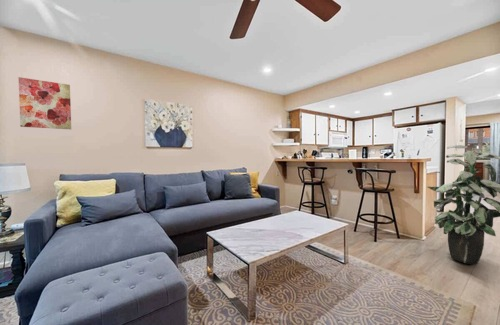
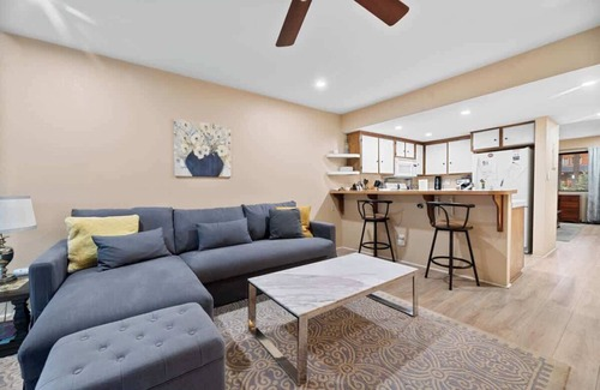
- indoor plant (463, 203)
- wall art (46, 104)
